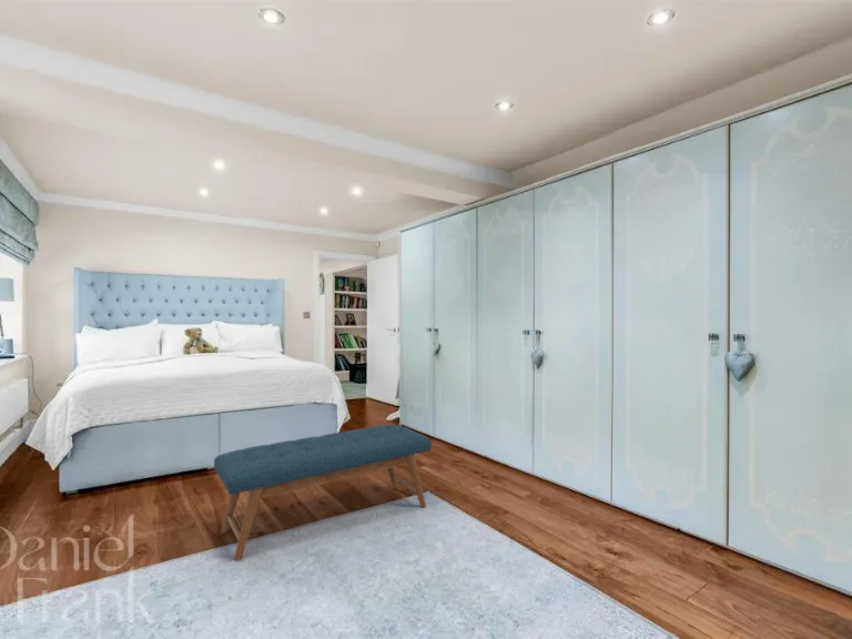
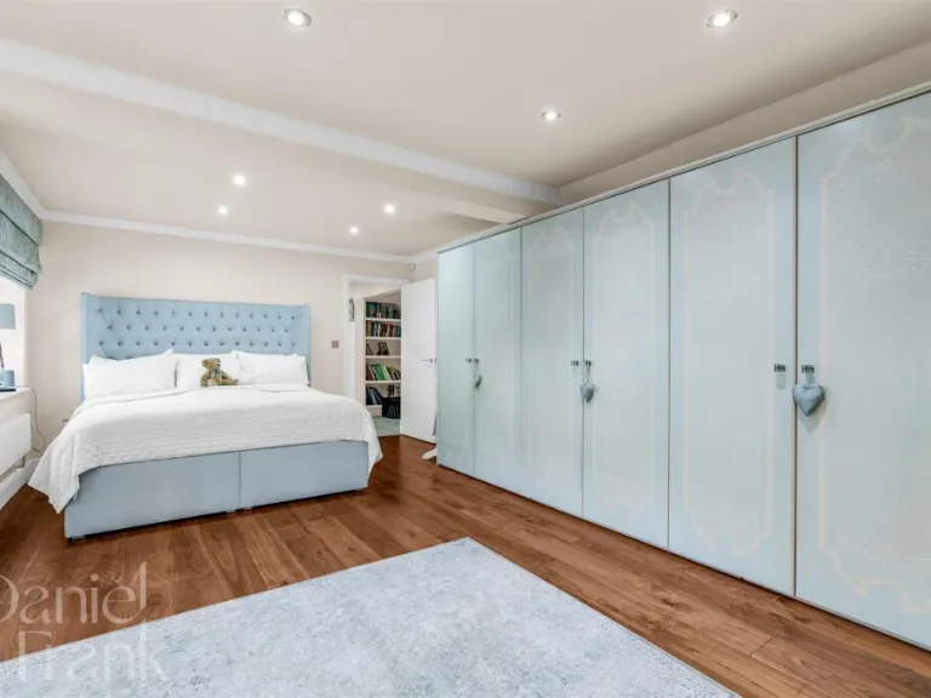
- bench (329, 479)
